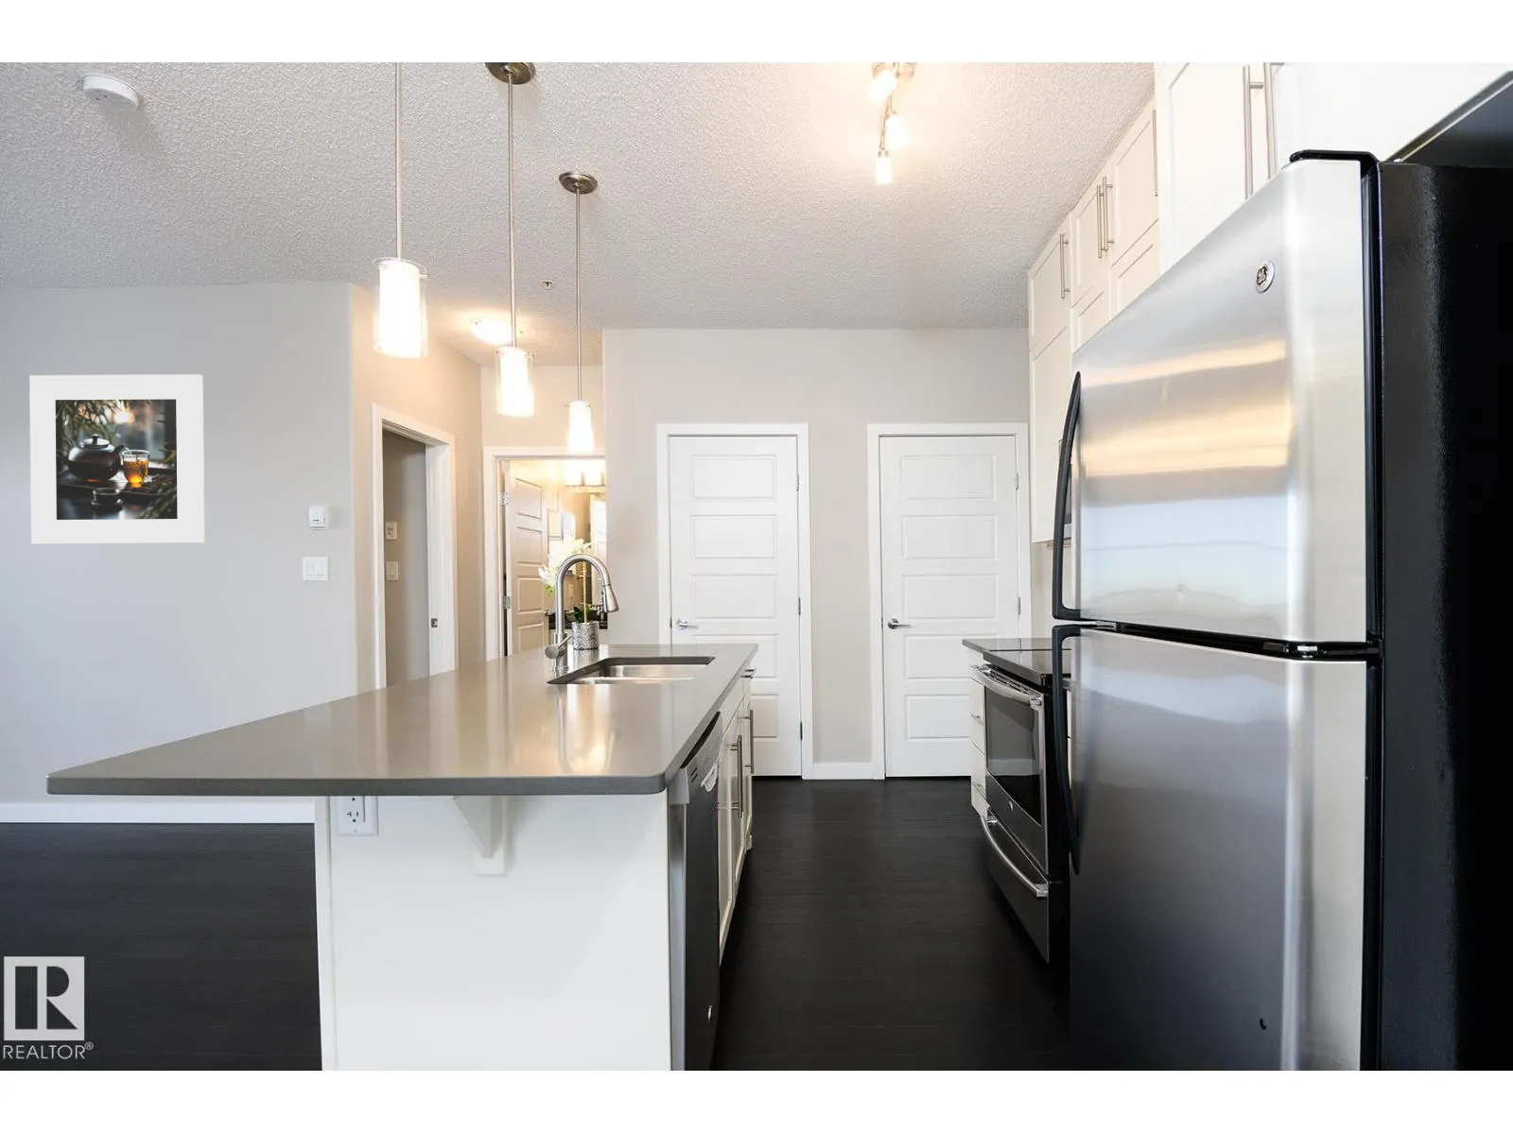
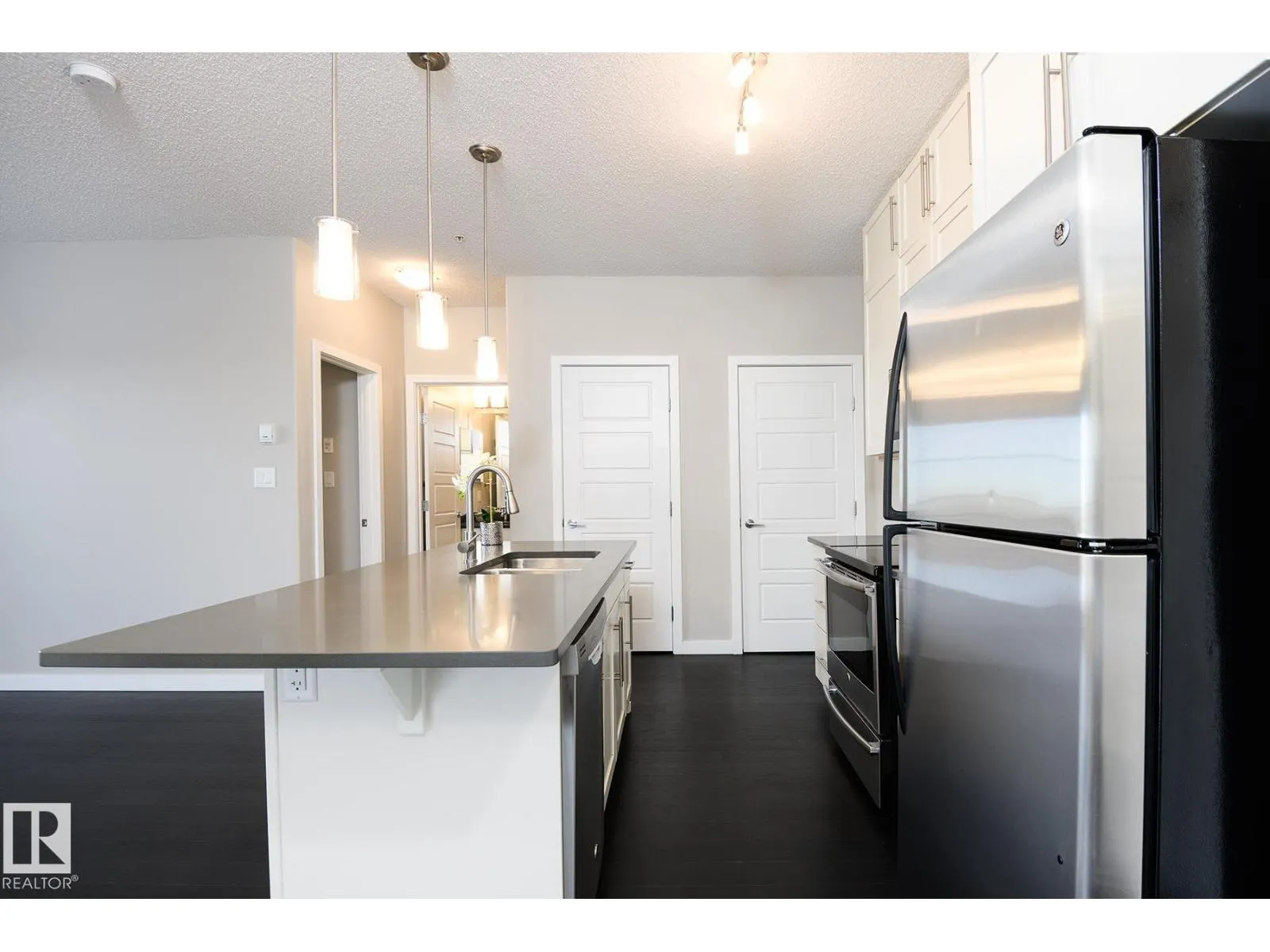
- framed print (117, 460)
